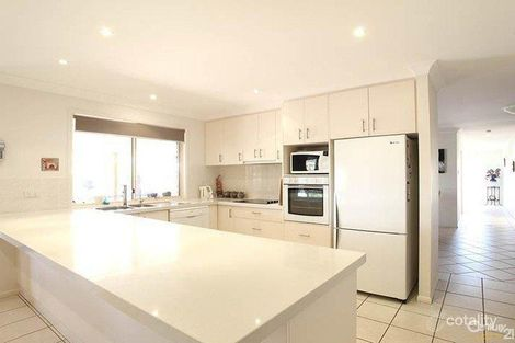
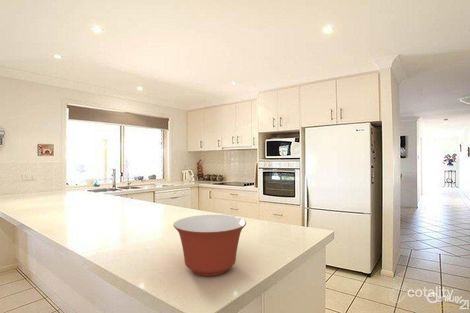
+ mixing bowl (210, 245)
